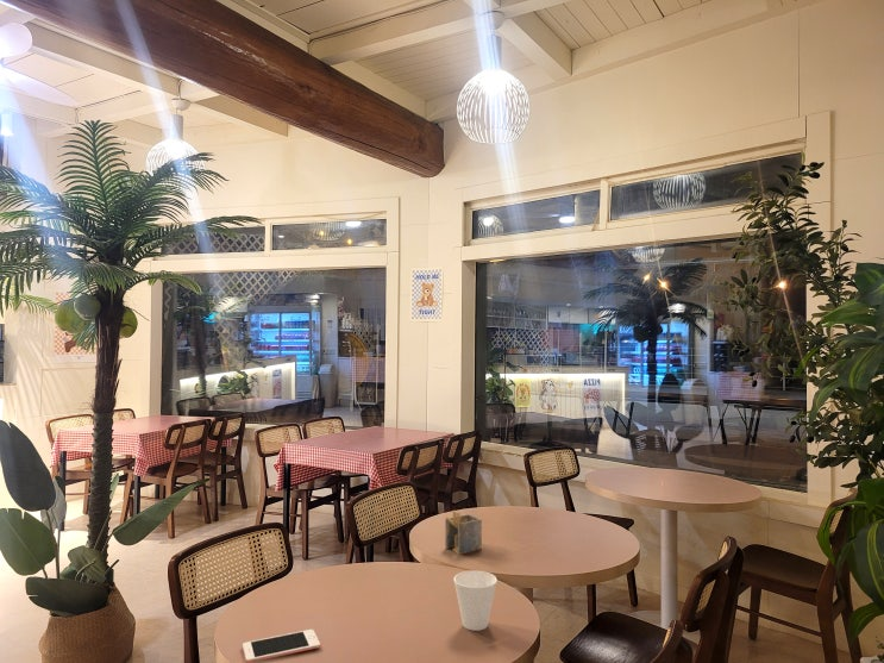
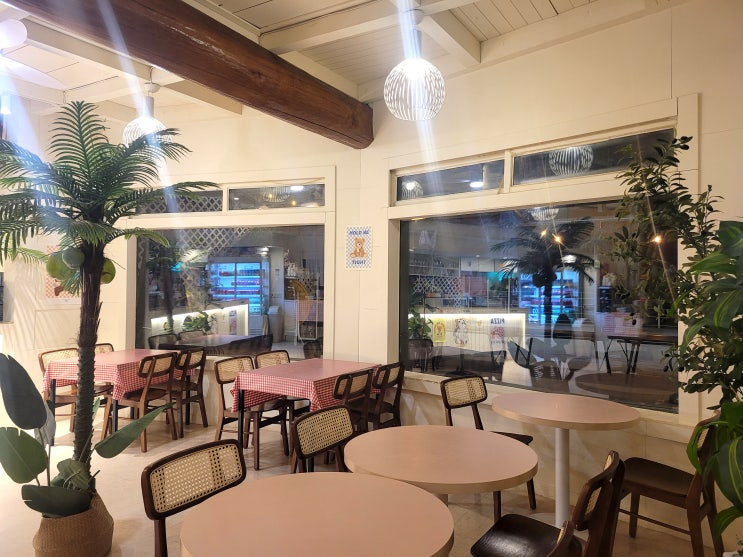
- napkin holder (463, 528)
- cell phone (281, 645)
- cup (475, 601)
